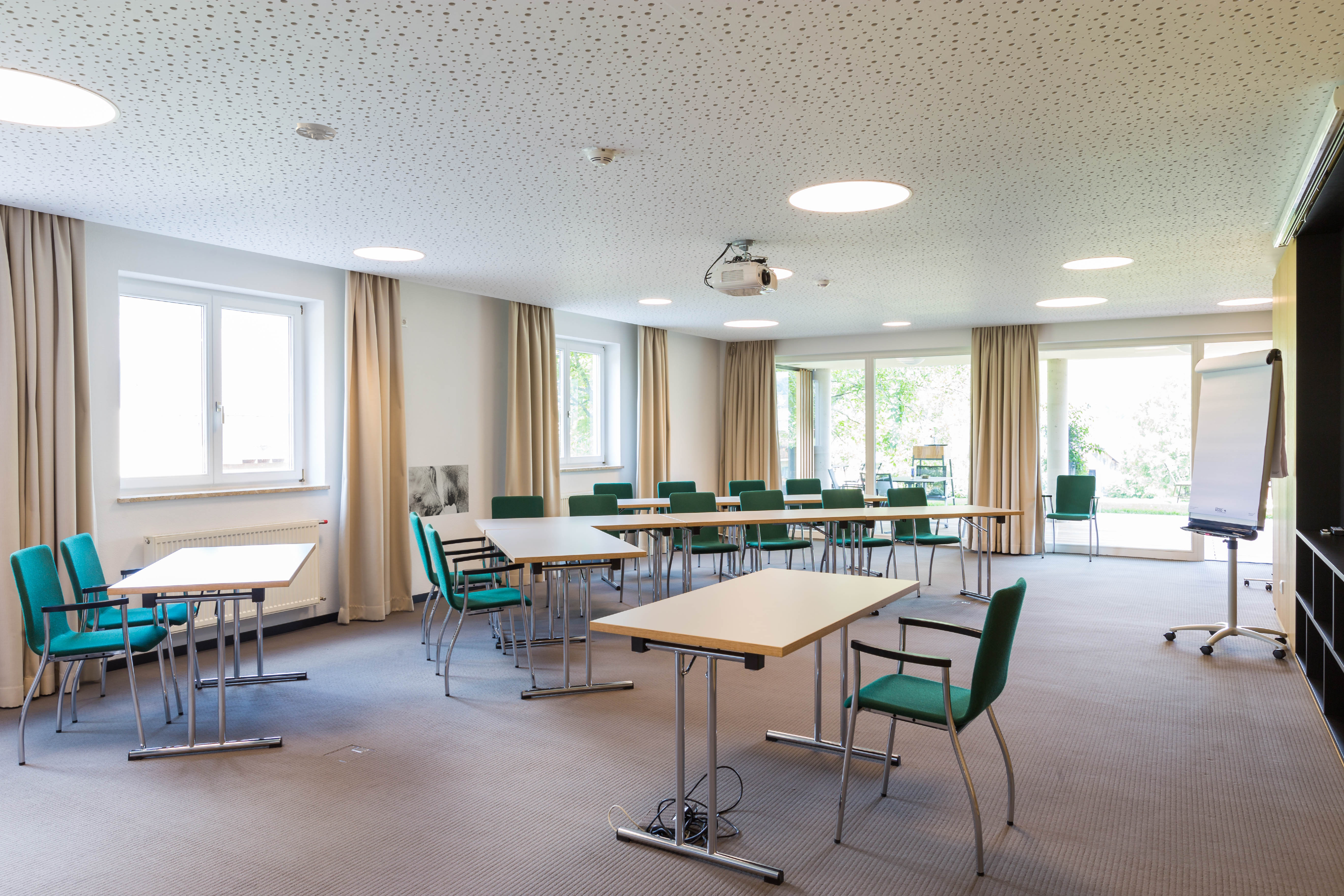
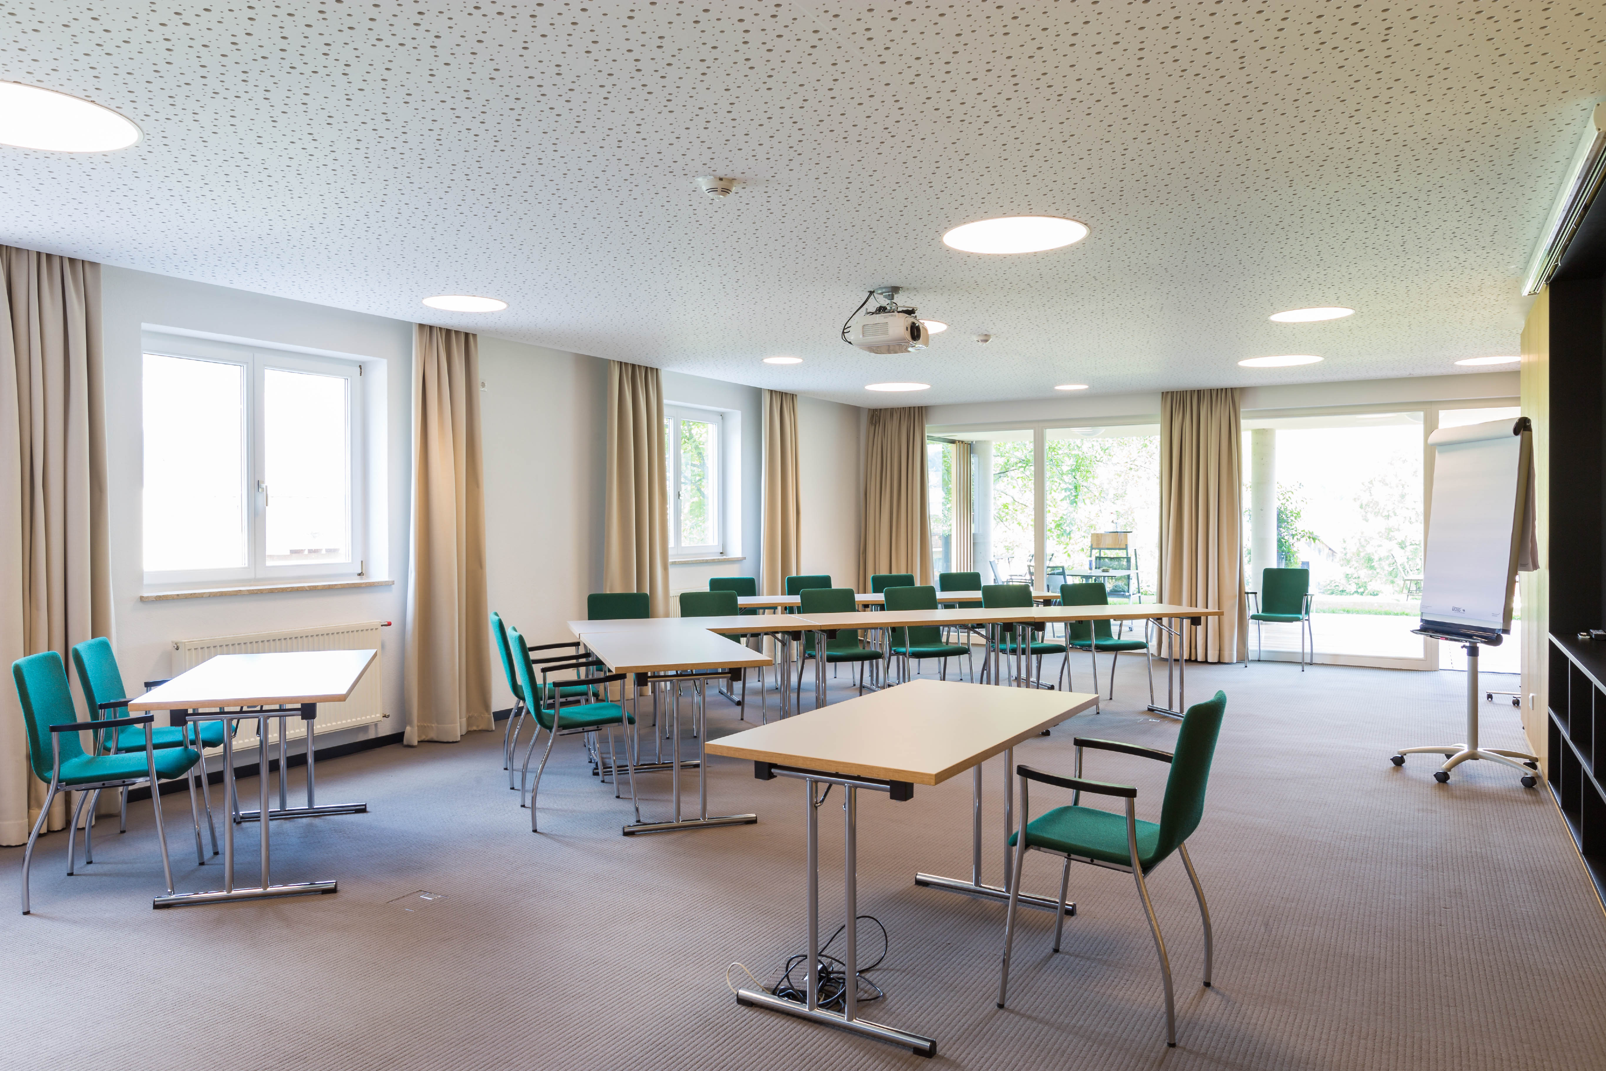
- wall art (440, 490)
- smoke detector (316, 133)
